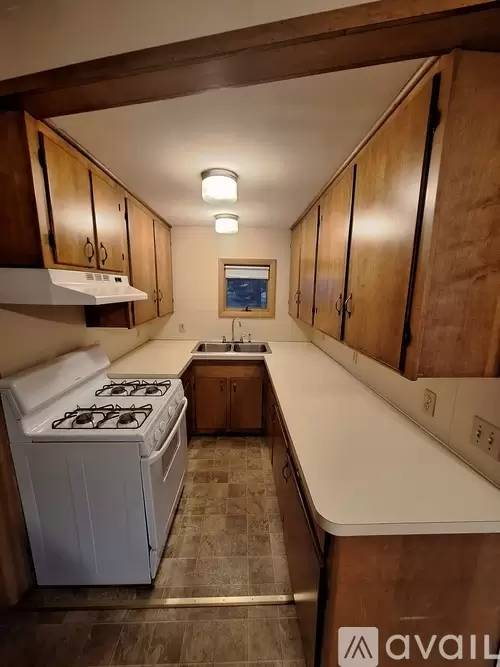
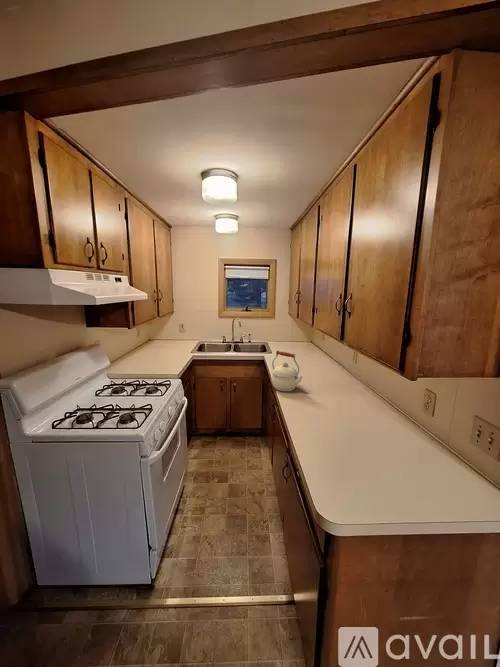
+ kettle (287, 370)
